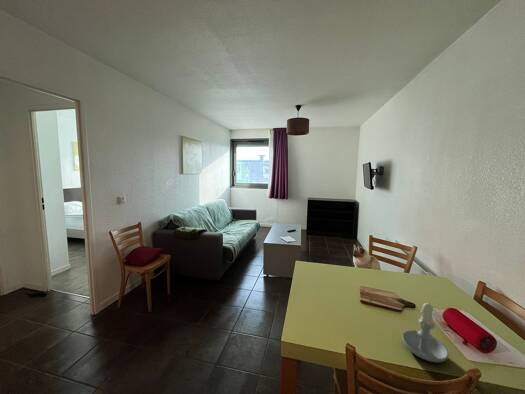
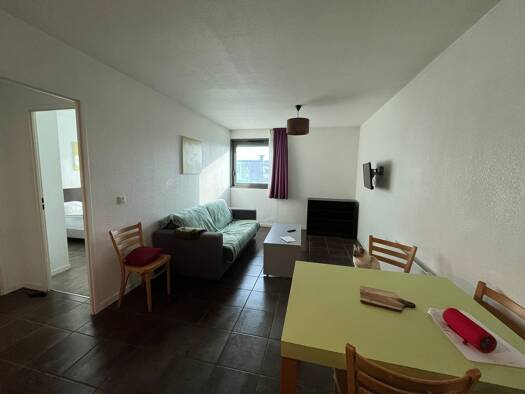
- candle (426, 326)
